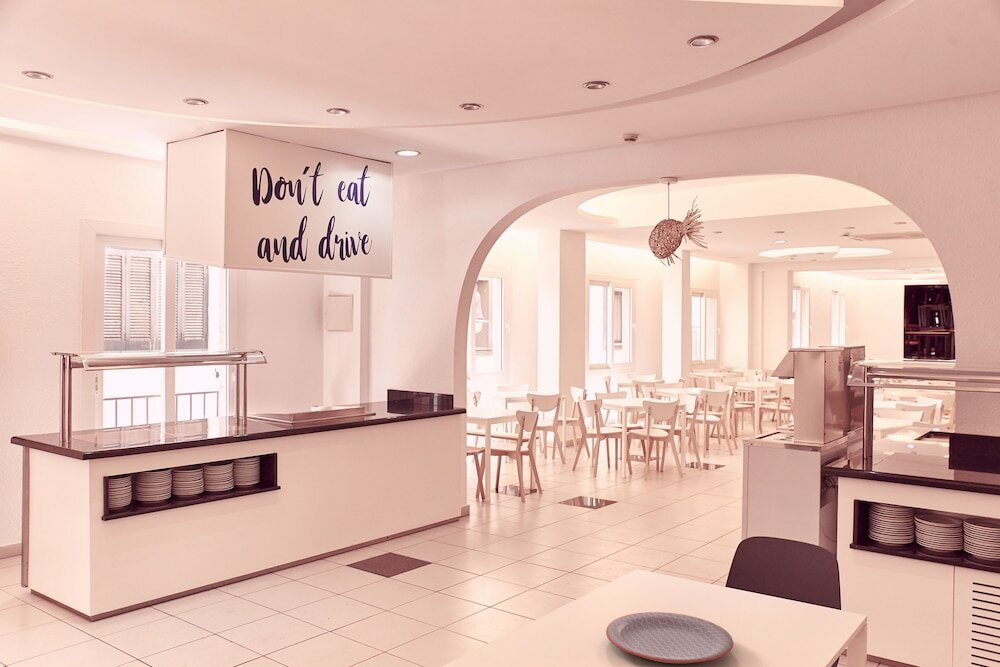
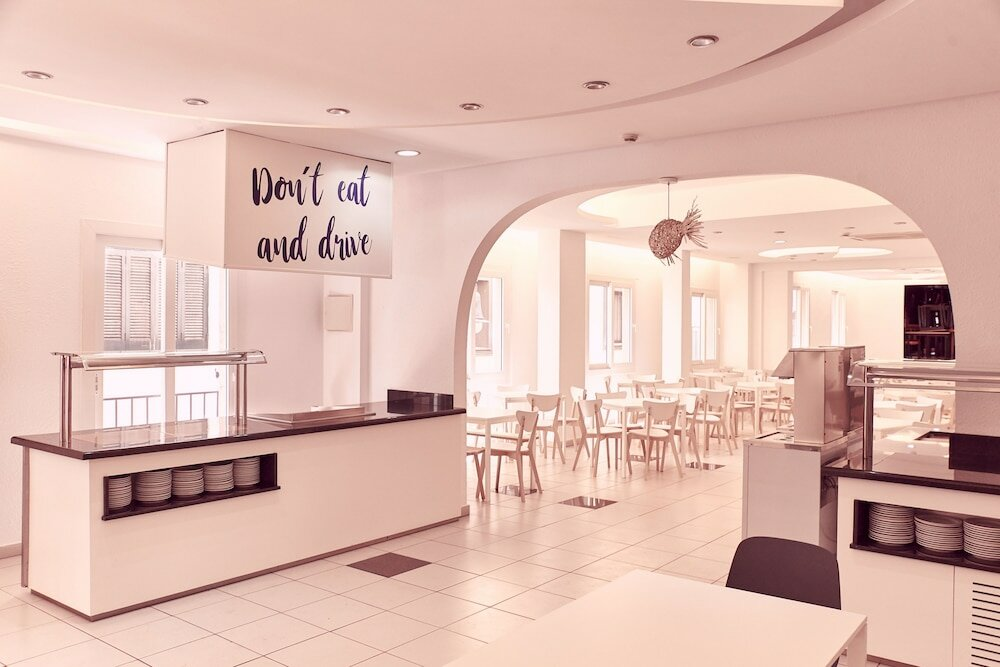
- plate (668, 639)
